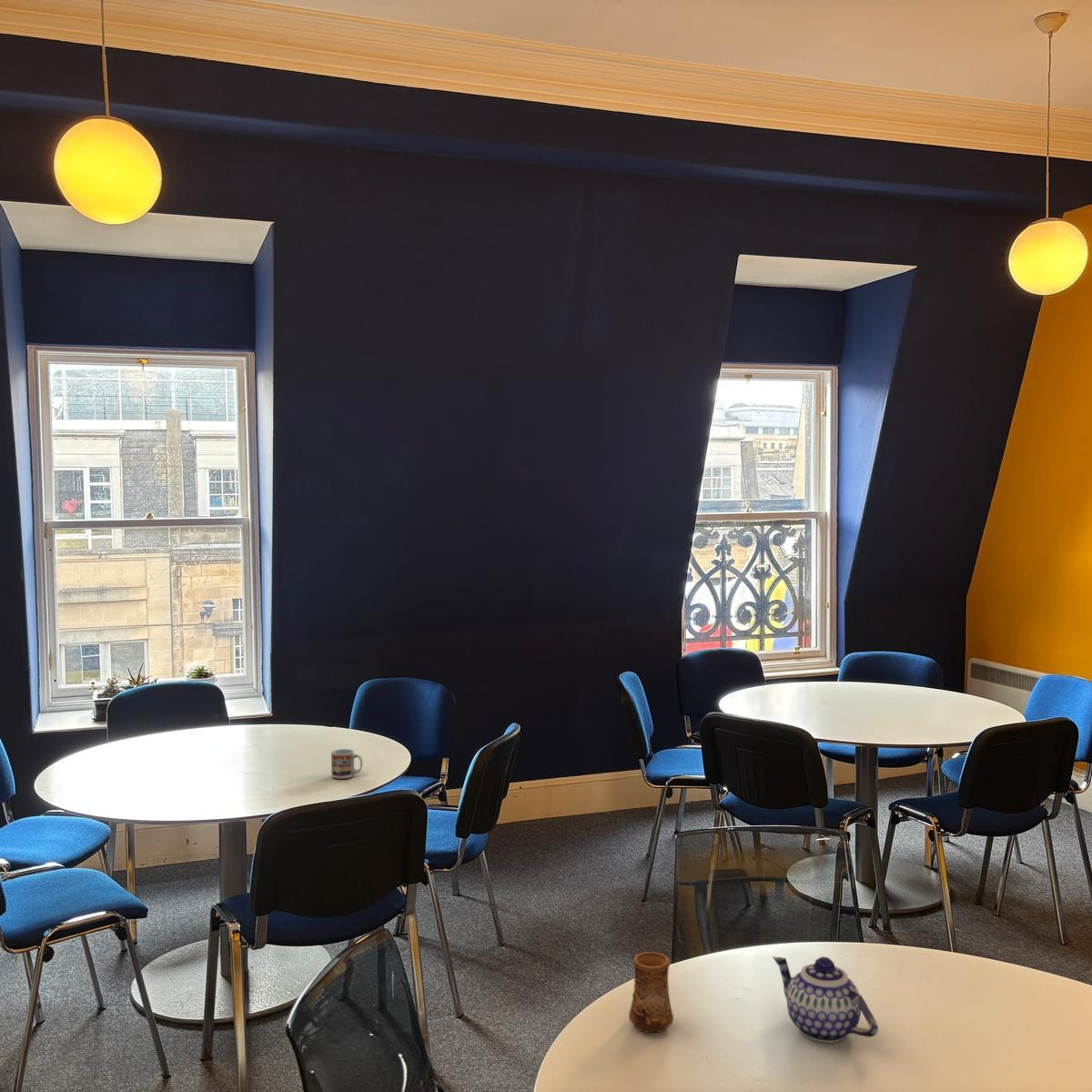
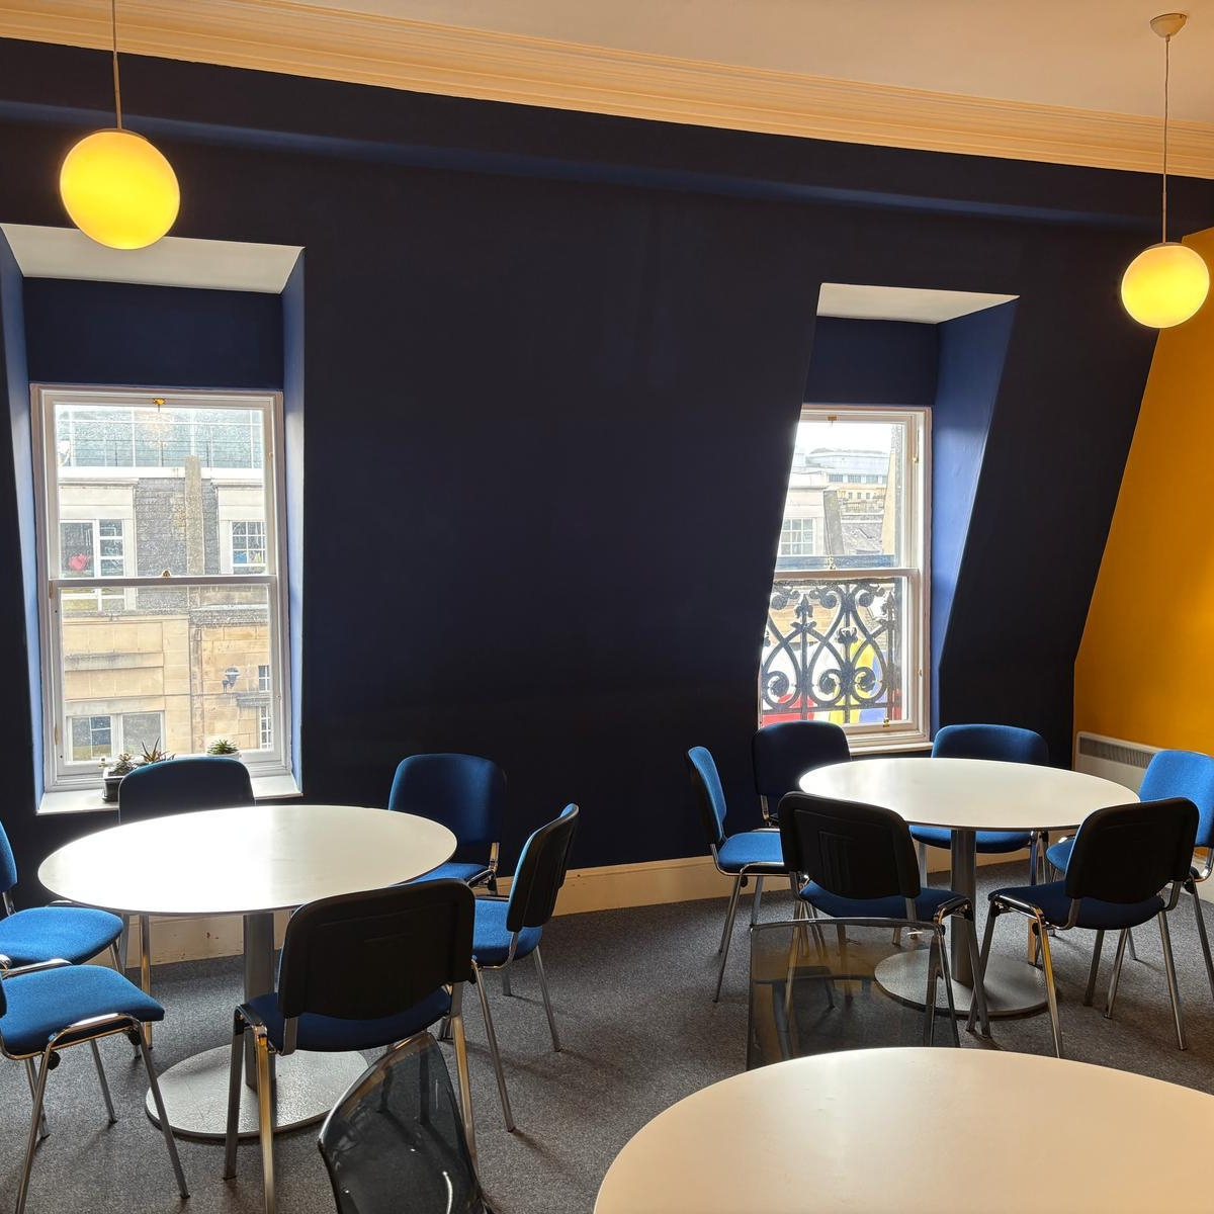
- cup (651, 992)
- cup (347, 763)
- teapot (822, 994)
